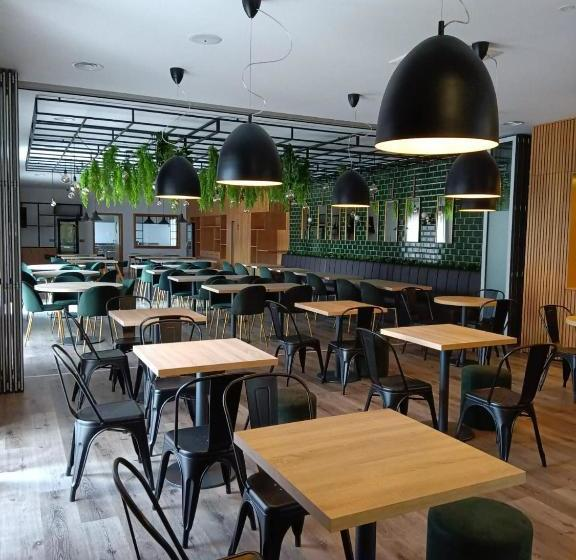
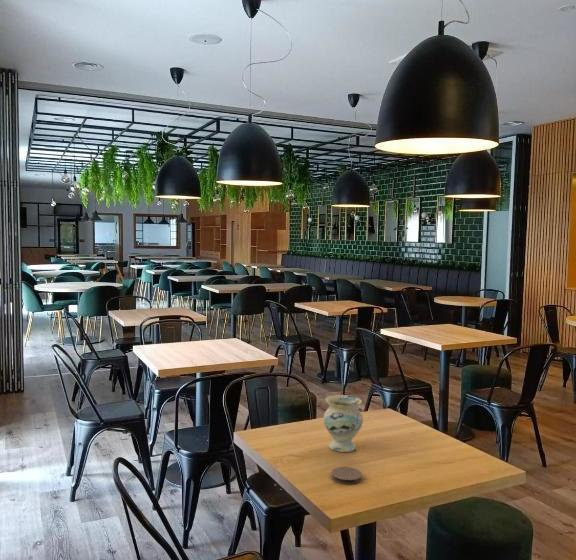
+ vase (343, 423)
+ coaster (346, 475)
